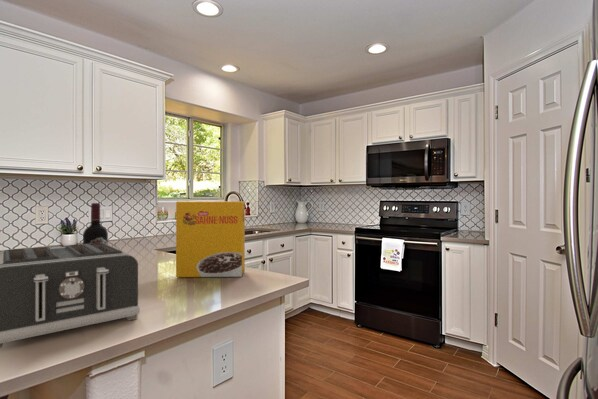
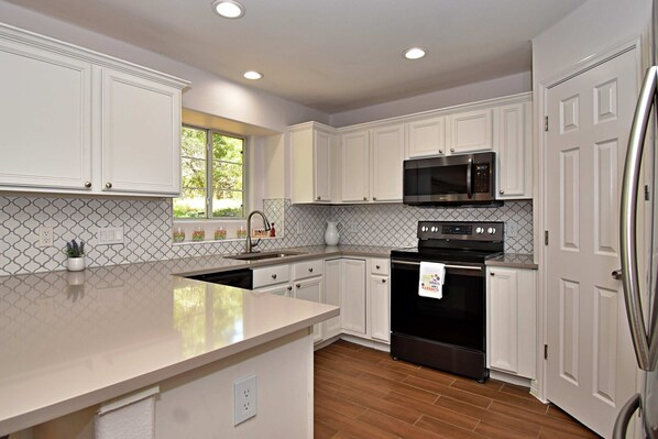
- toaster (63, 284)
- cereal box (211, 238)
- wine bottle (94, 243)
